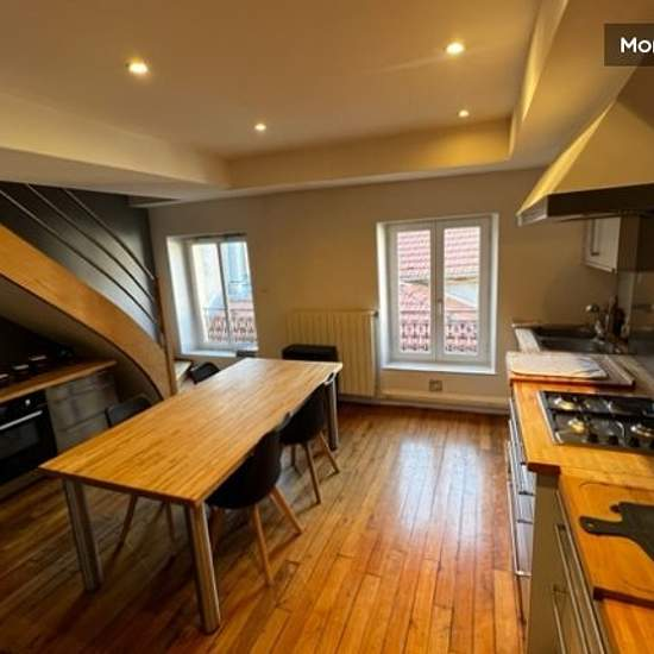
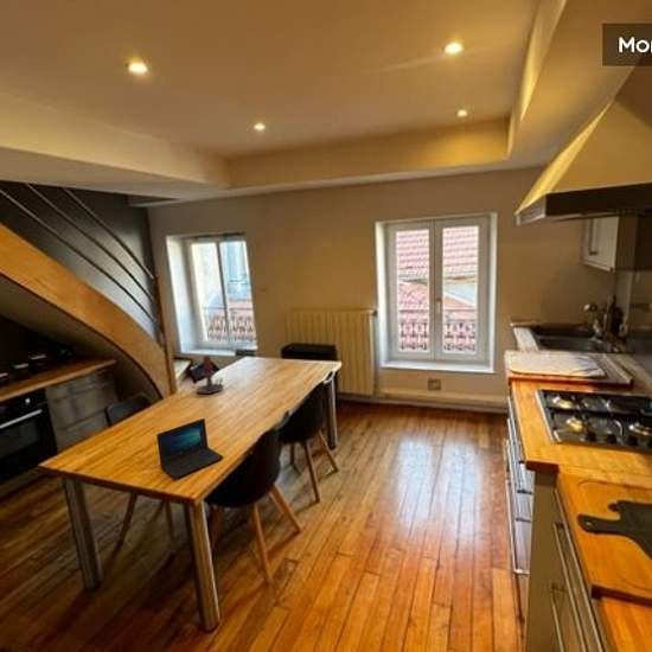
+ laptop (190, 446)
+ candle holder (210, 371)
